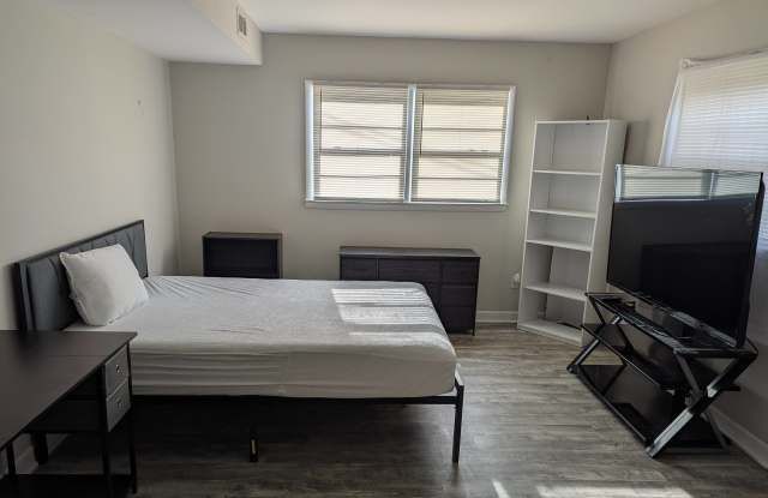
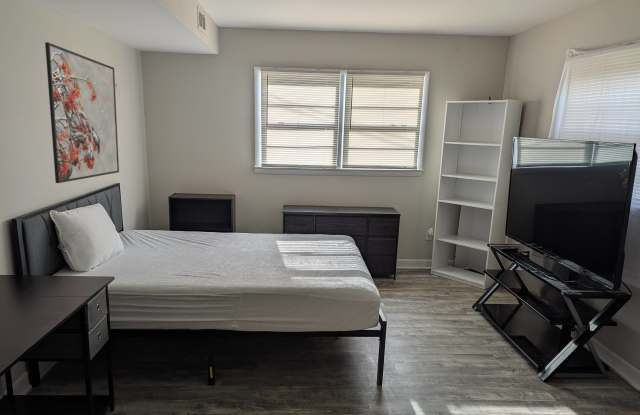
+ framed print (88, 118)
